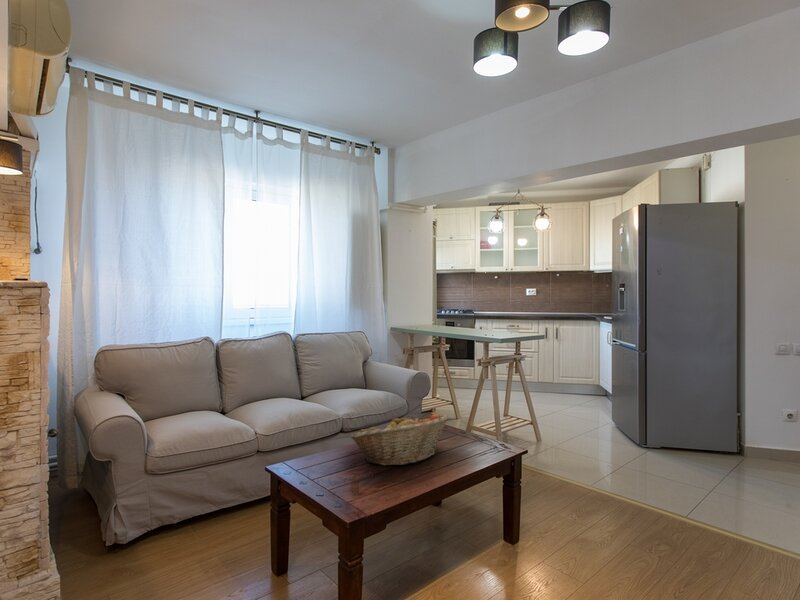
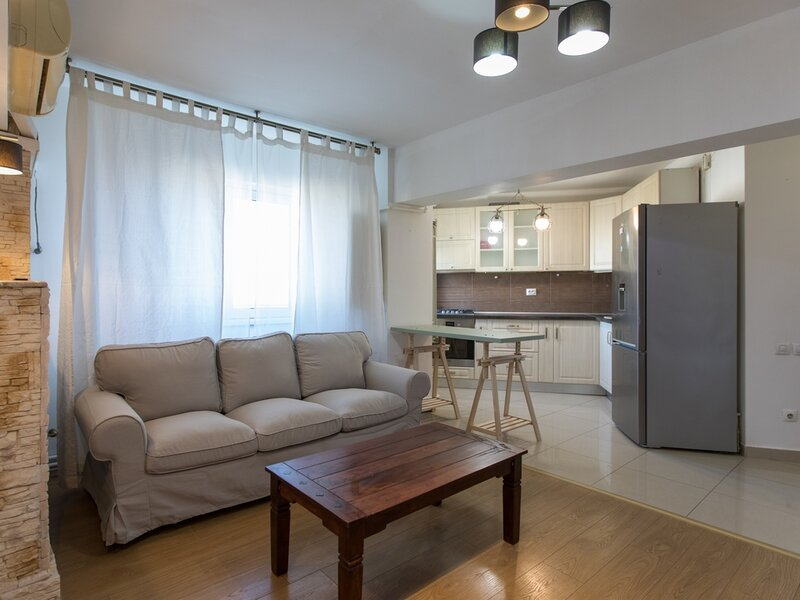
- fruit basket (401, 434)
